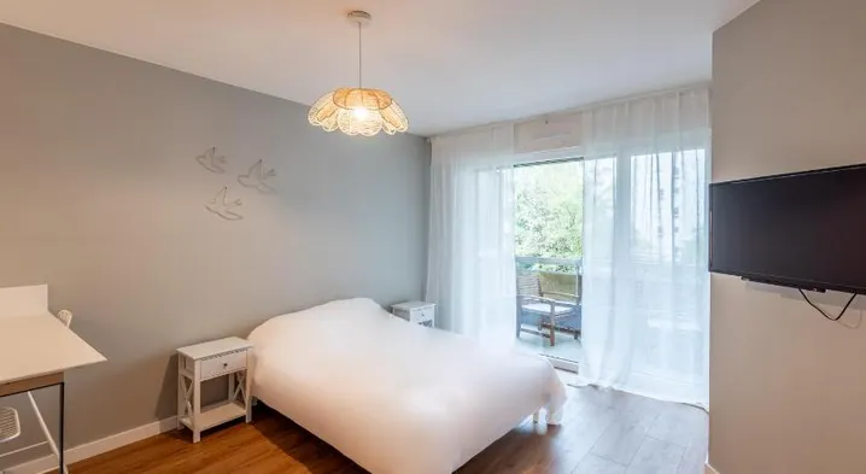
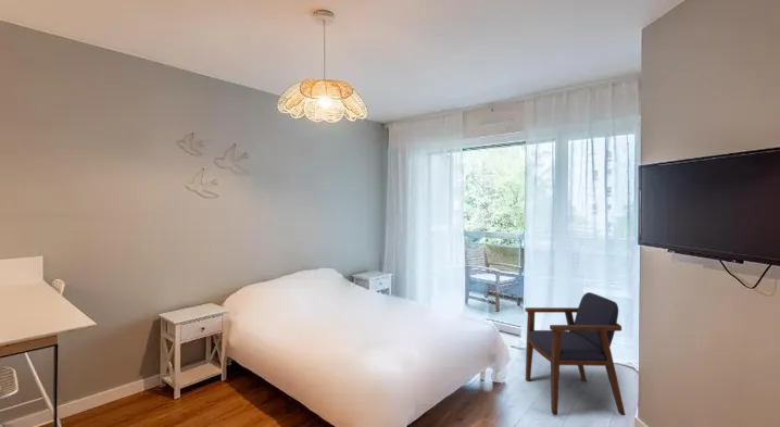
+ armchair (570, 346)
